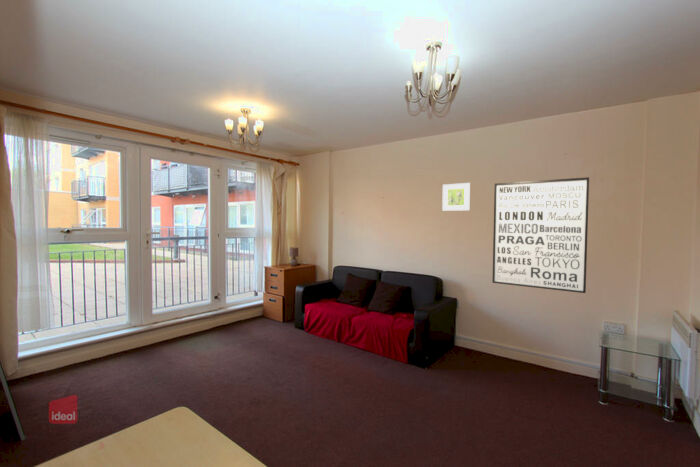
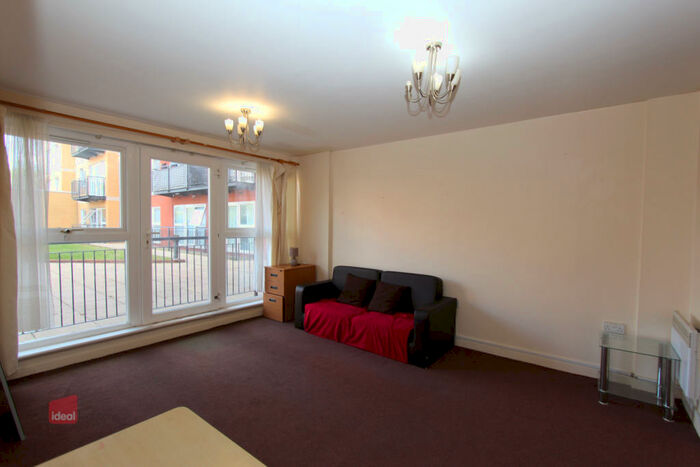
- wall art (537, 234)
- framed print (455, 197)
